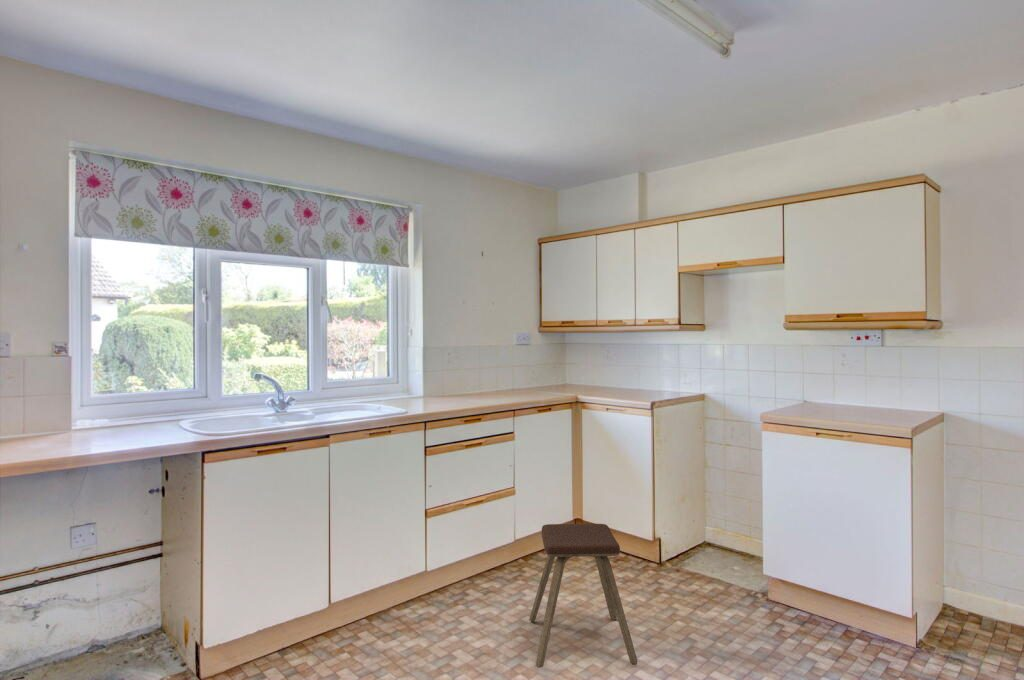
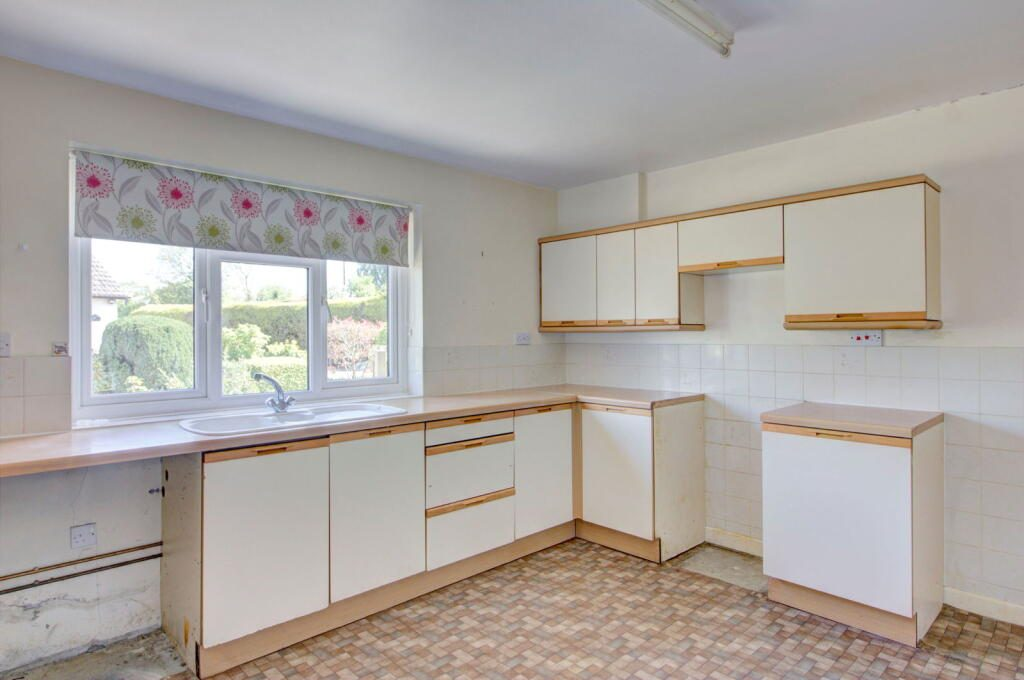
- music stool (560, 583)
